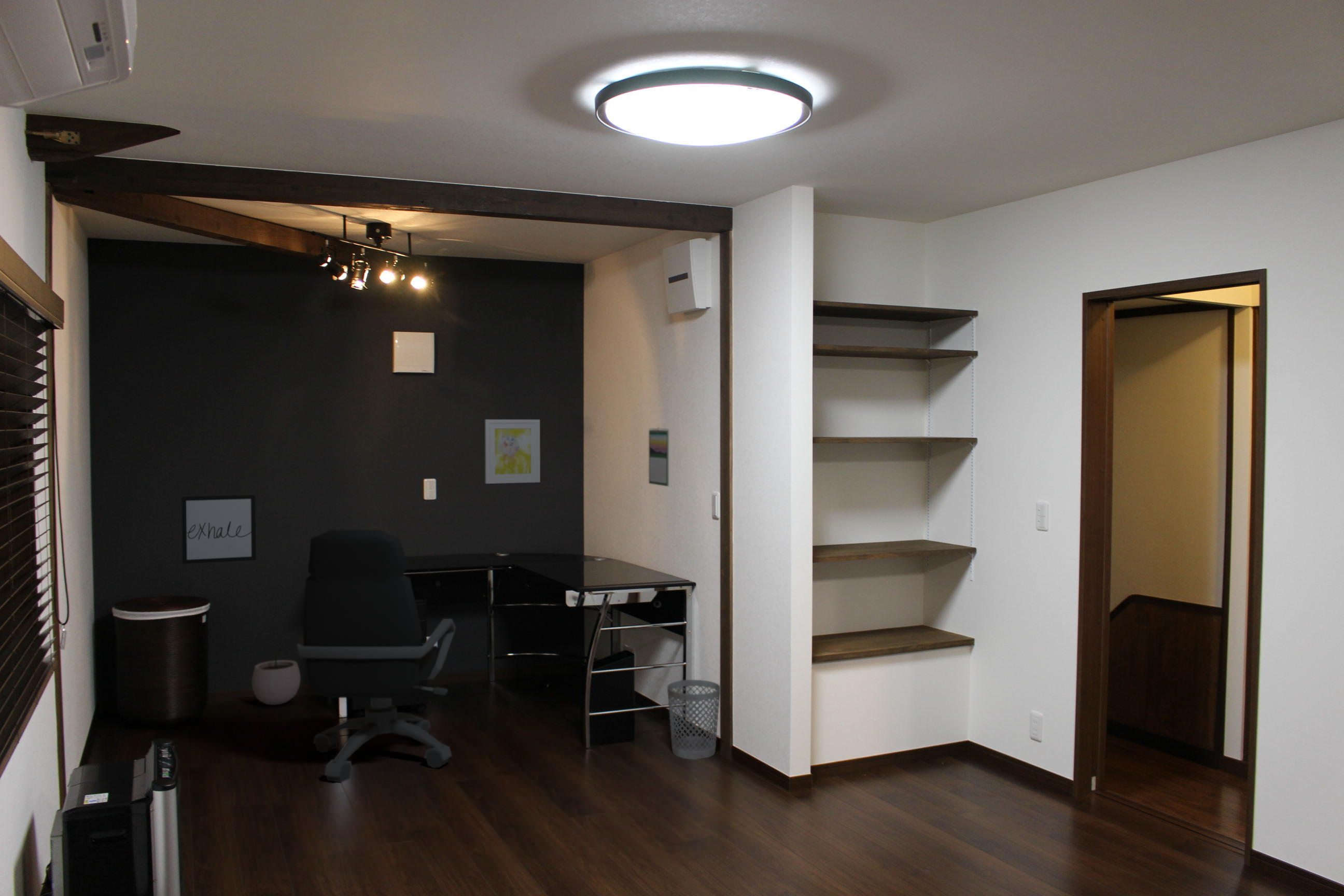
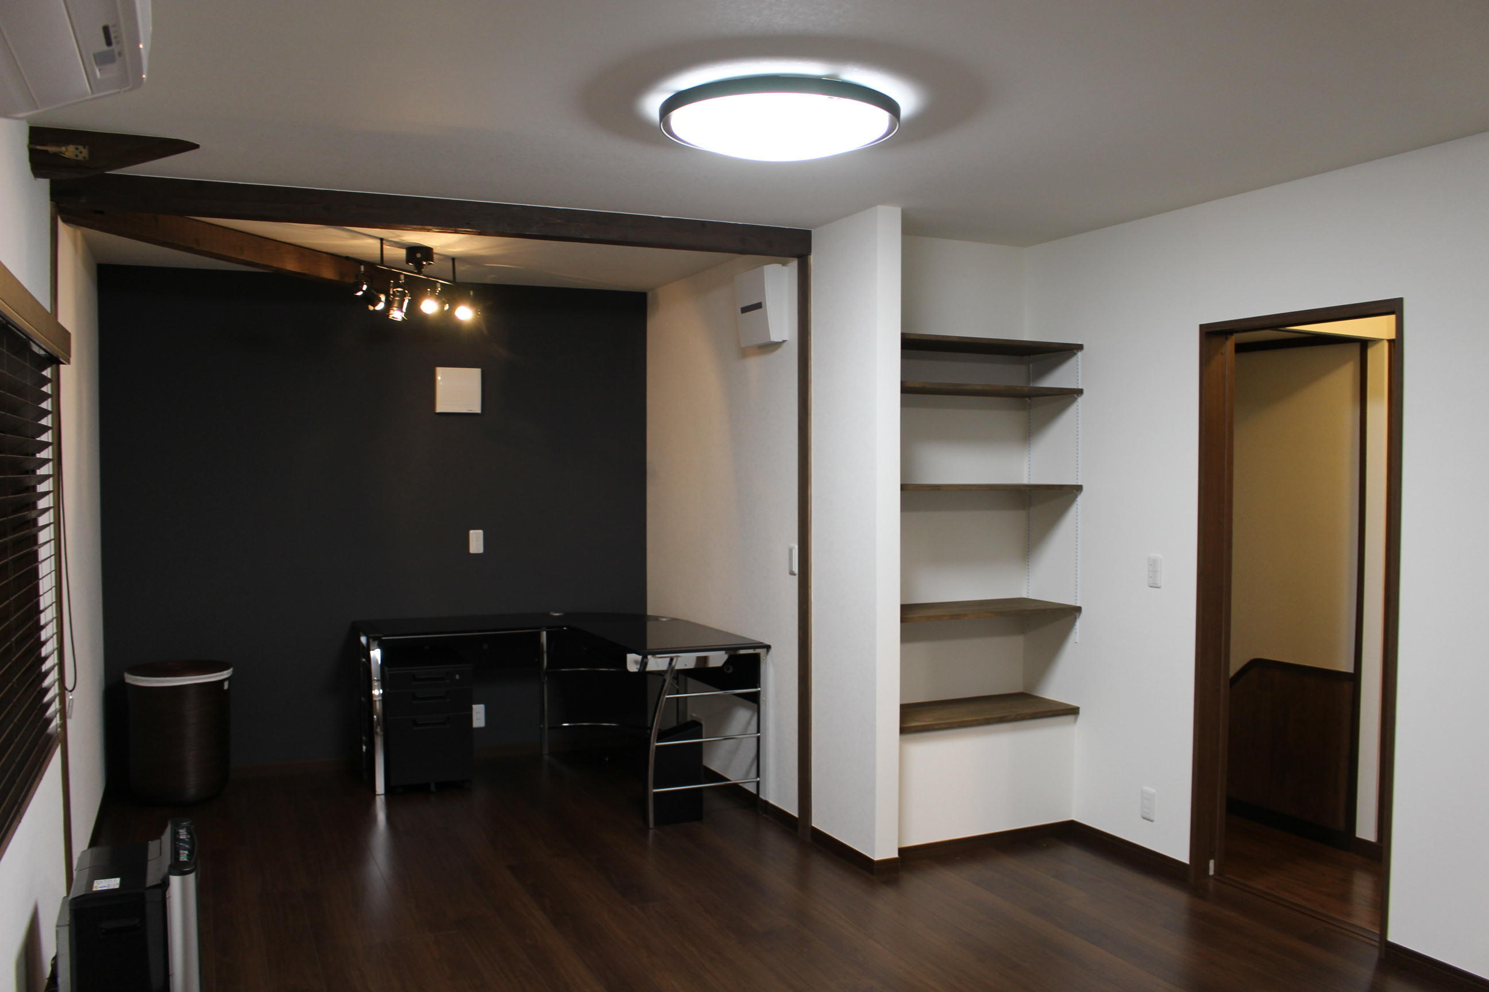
- plant pot (276, 675)
- wastebasket (694, 719)
- wall art (219, 528)
- office chair (379, 640)
- calendar (659, 456)
- wall art (512, 451)
